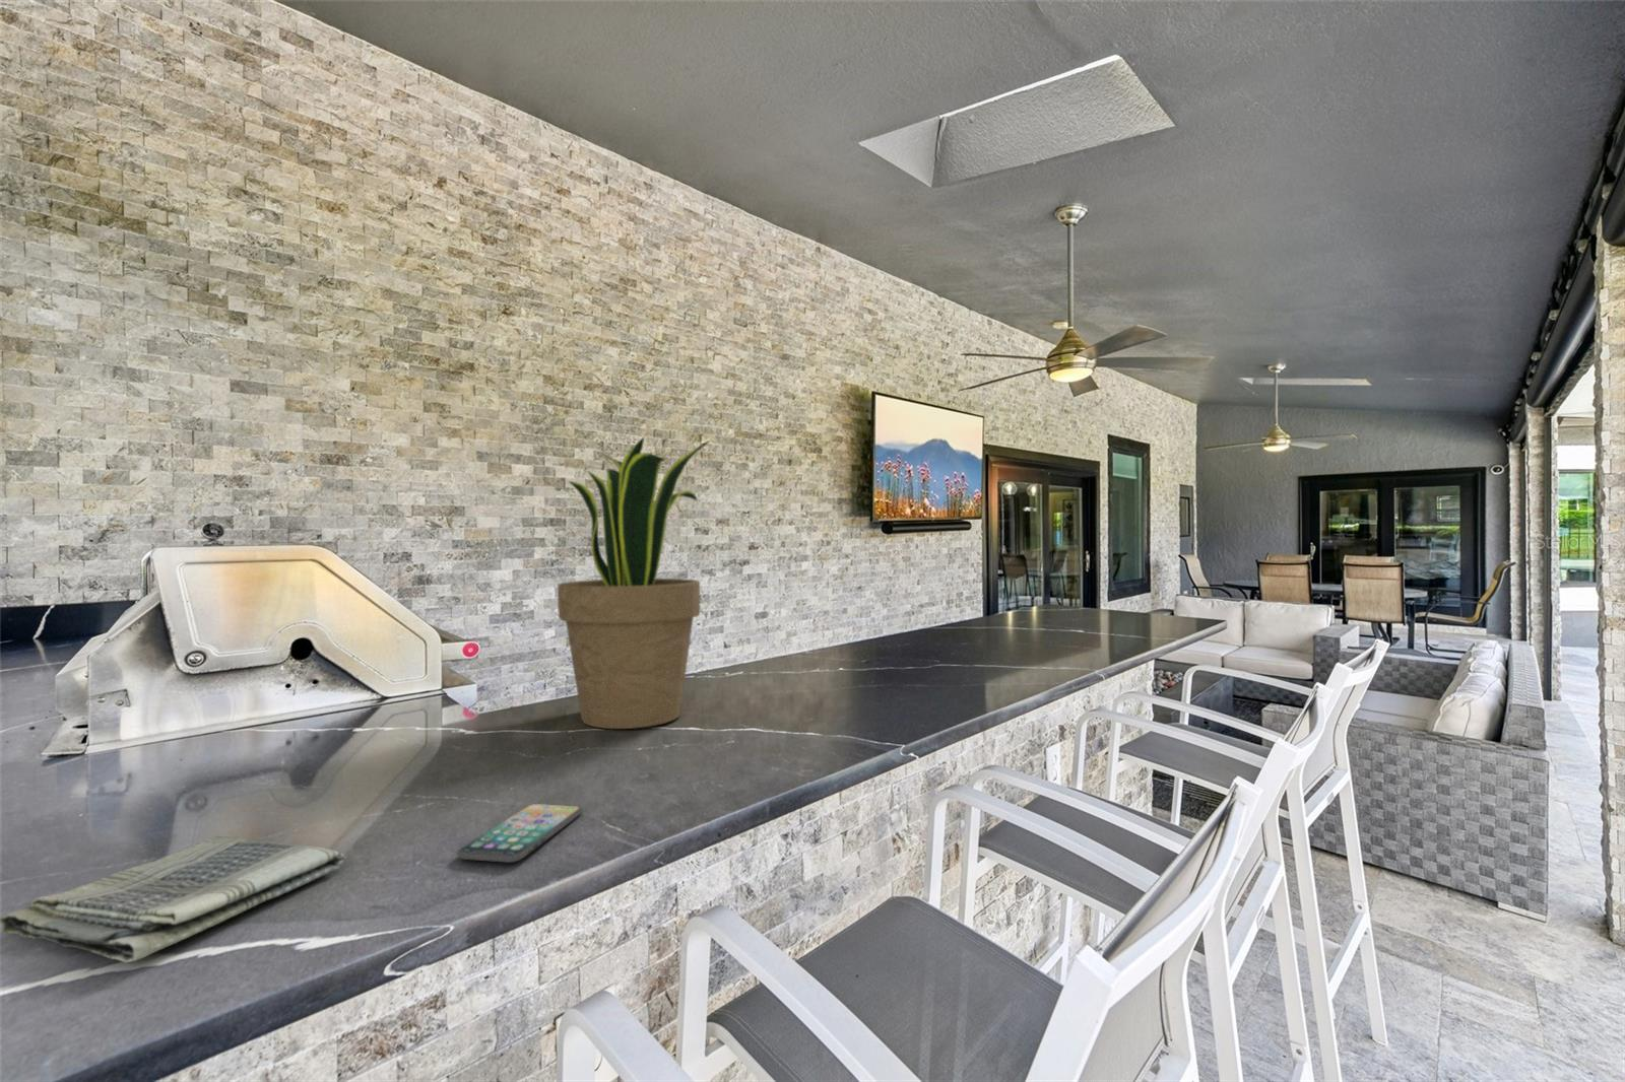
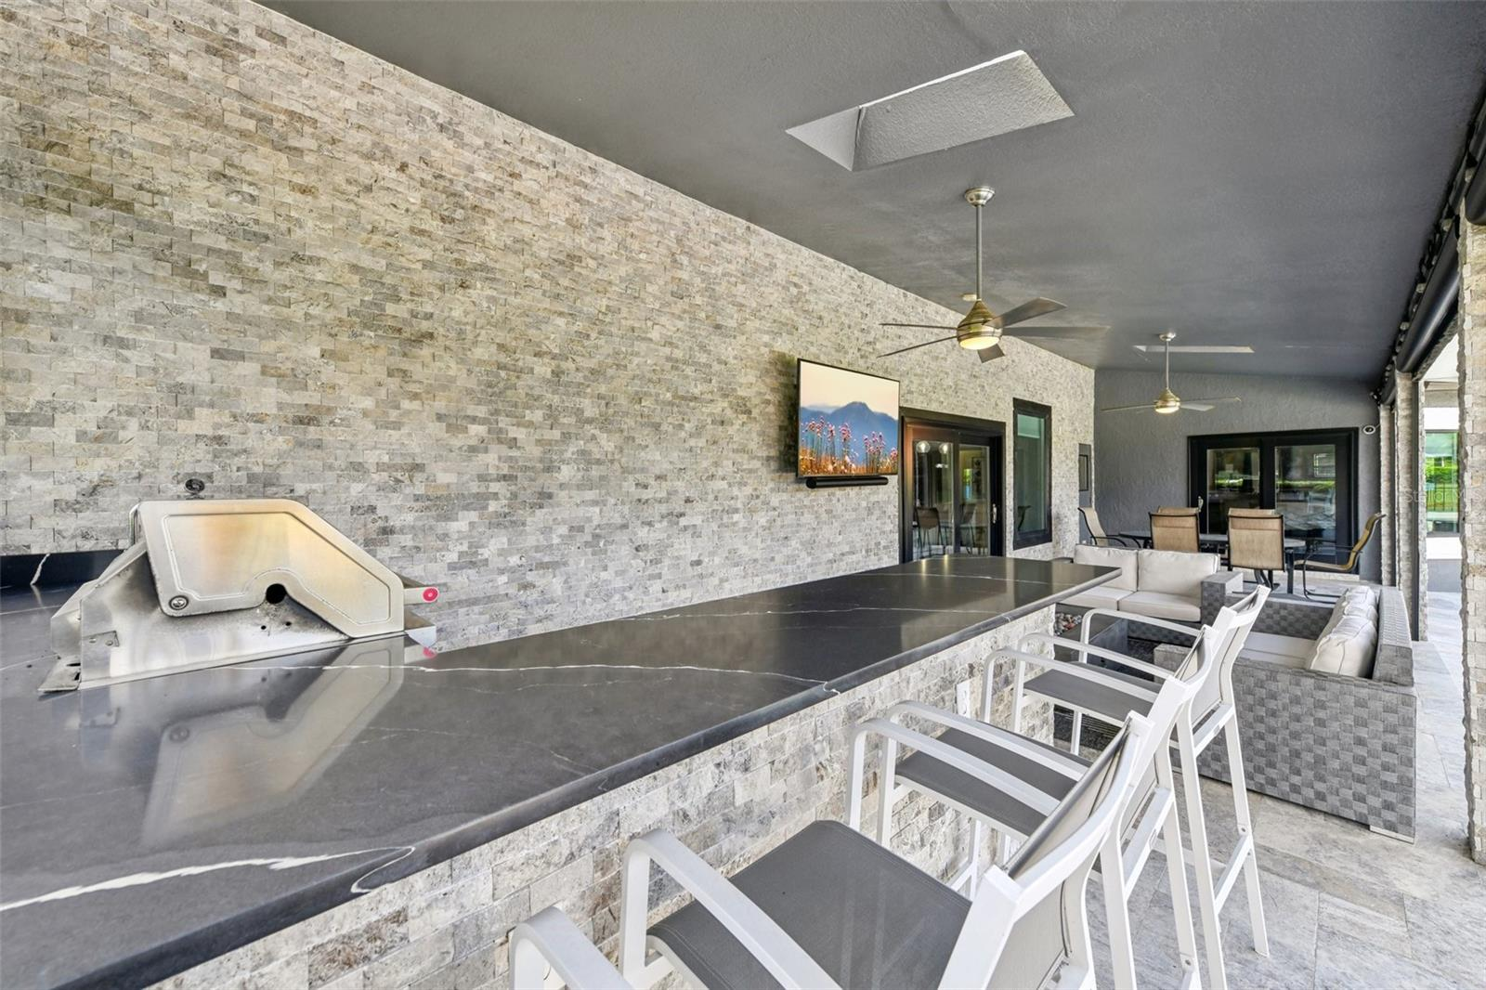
- dish towel (184, 883)
- potted plant (643, 576)
- smartphone (524, 831)
